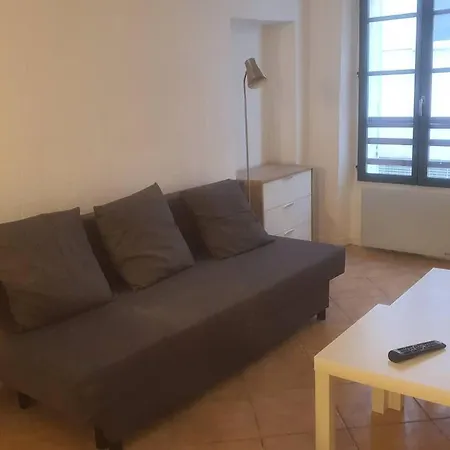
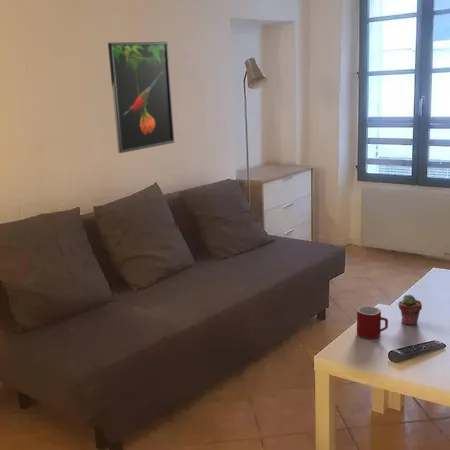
+ potted succulent (409, 308)
+ mug (372, 323)
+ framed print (143, 96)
